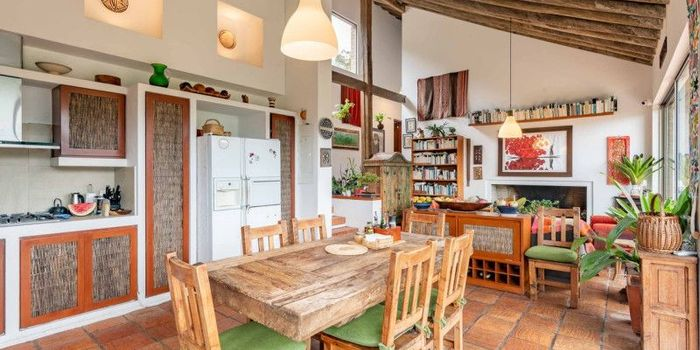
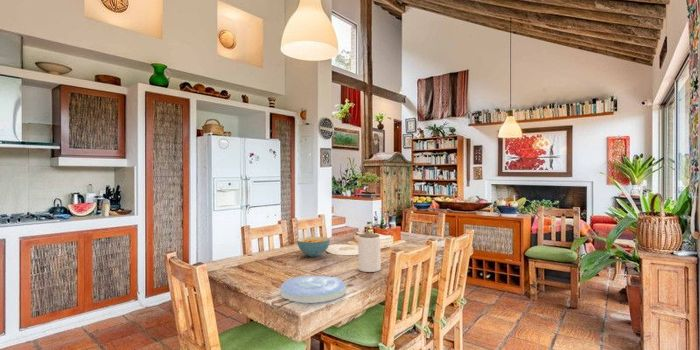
+ plate (313, 286)
+ jar (369, 252)
+ cereal bowl (313, 247)
